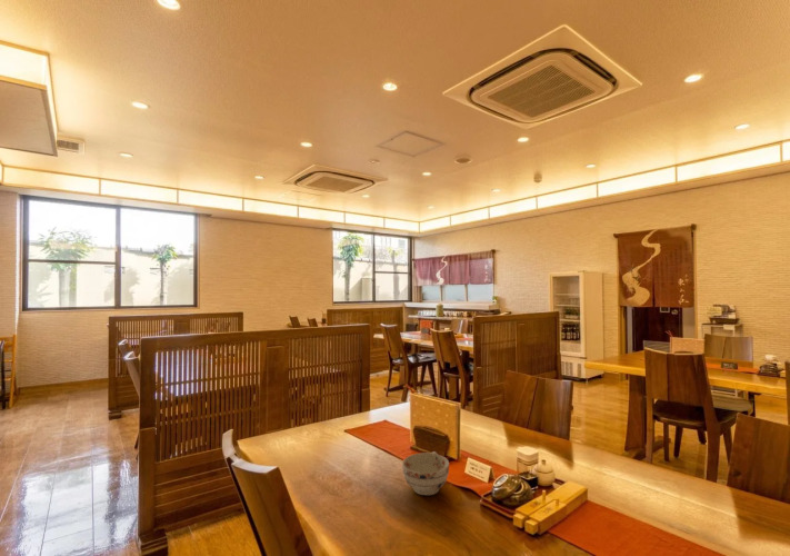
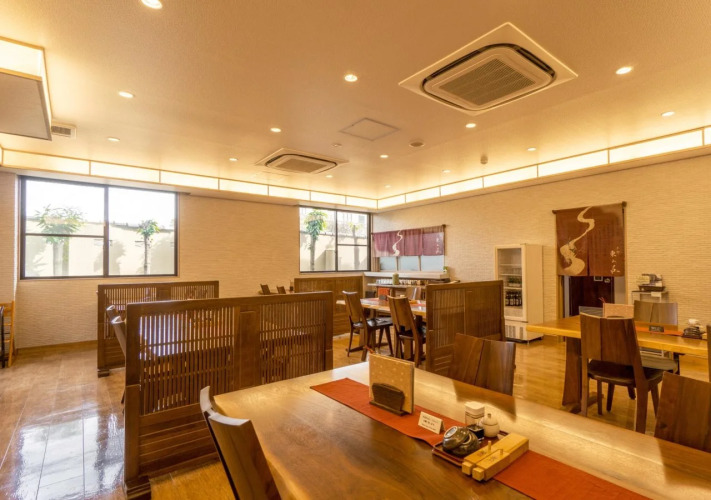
- teacup (427, 473)
